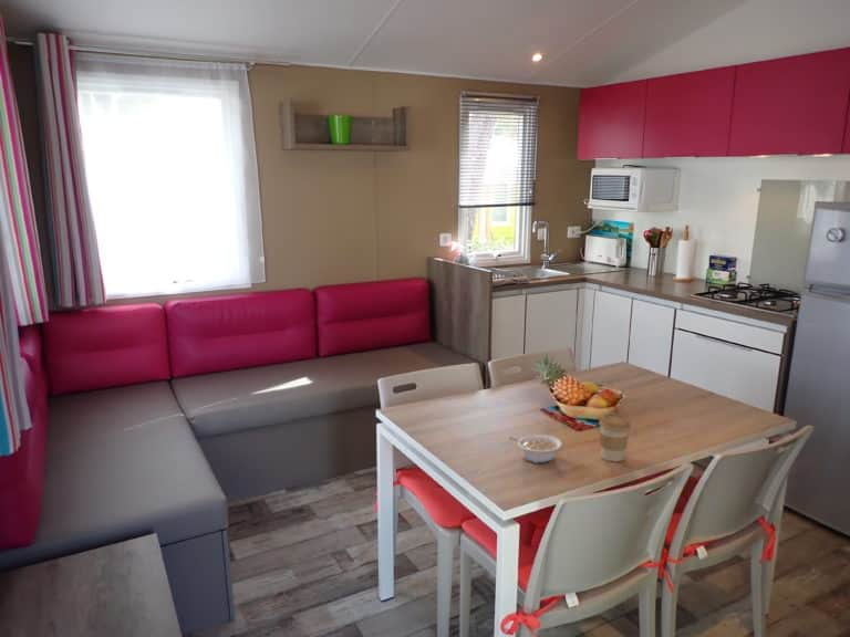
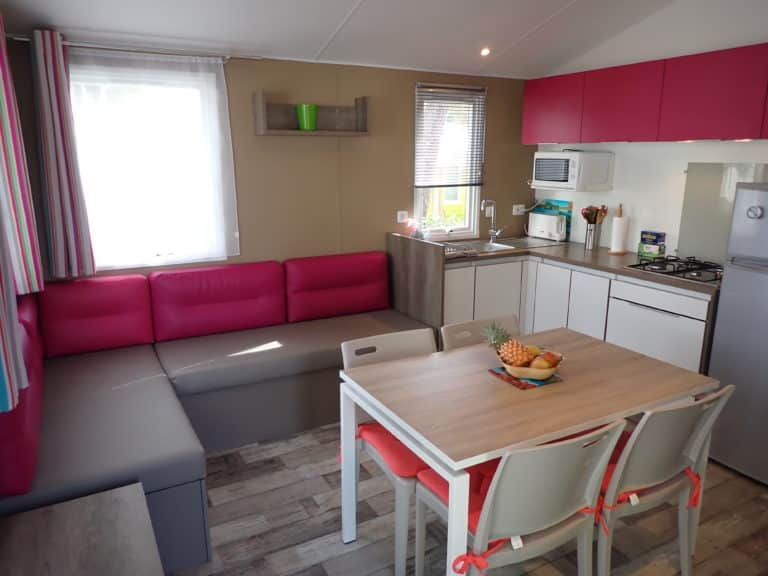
- coffee cup (613, 437)
- legume (537, 448)
